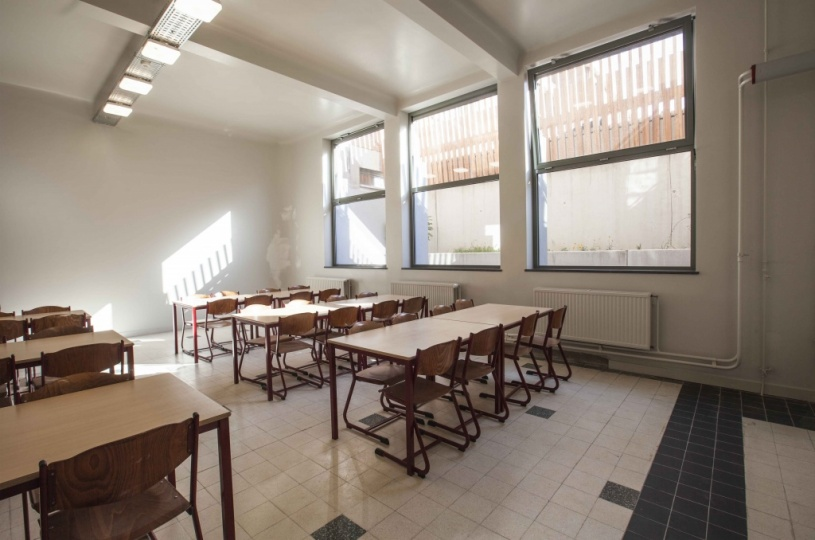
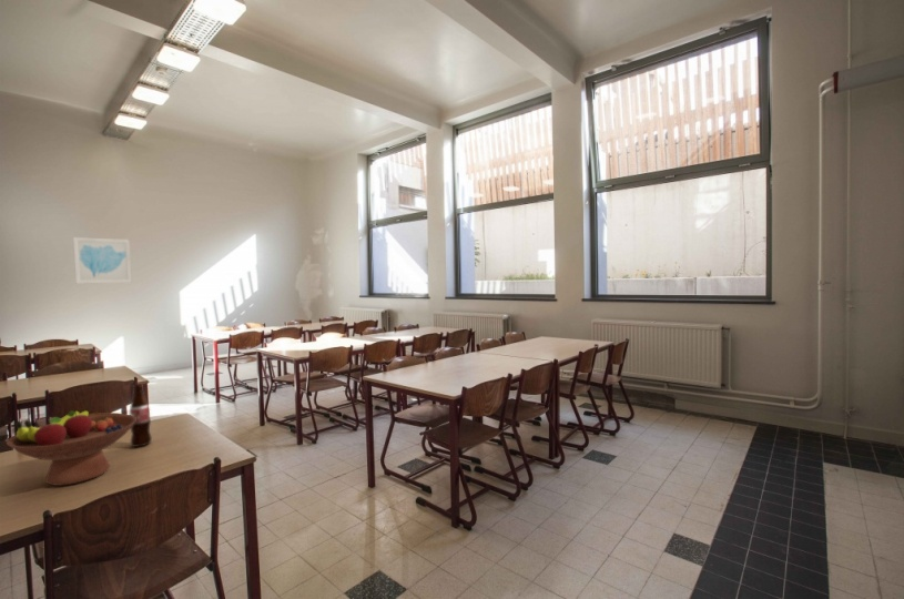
+ fruit bowl (77, 443)
+ wall art (103, 261)
+ bottle (139, 415)
